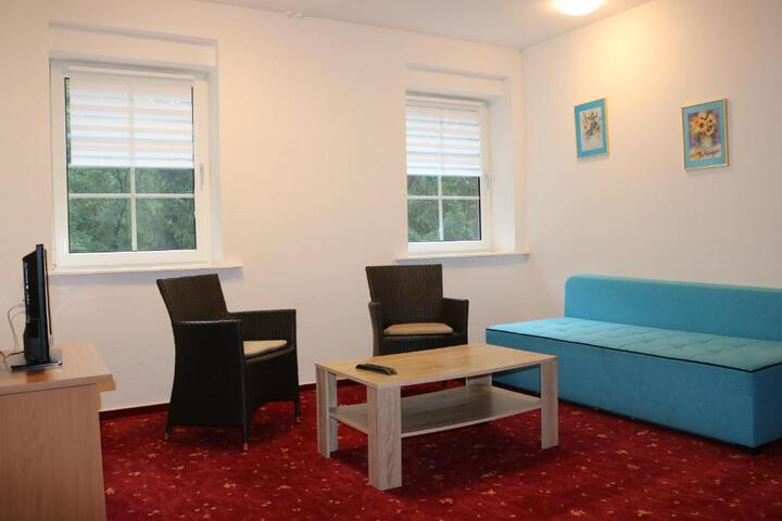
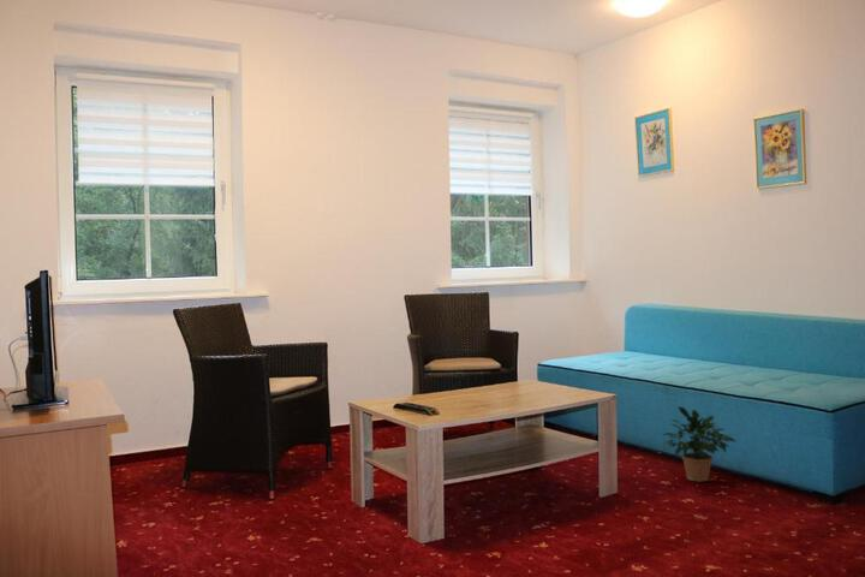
+ potted plant (700, 444)
